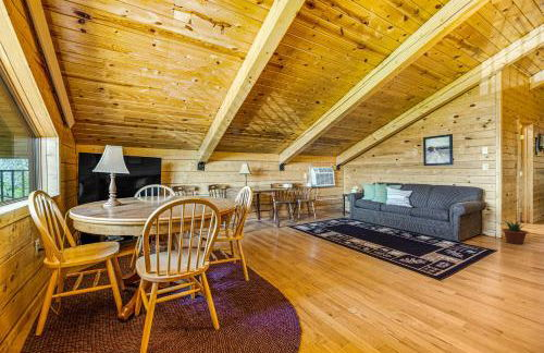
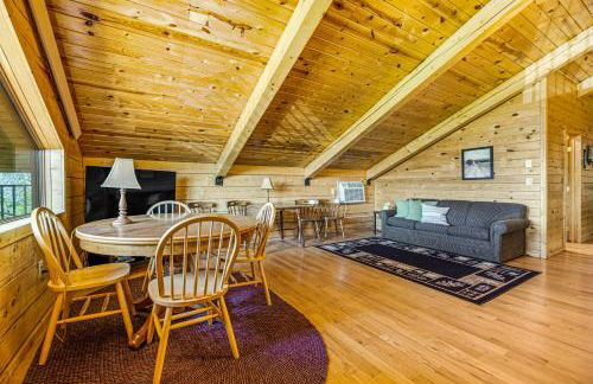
- potted plant (511, 231)
